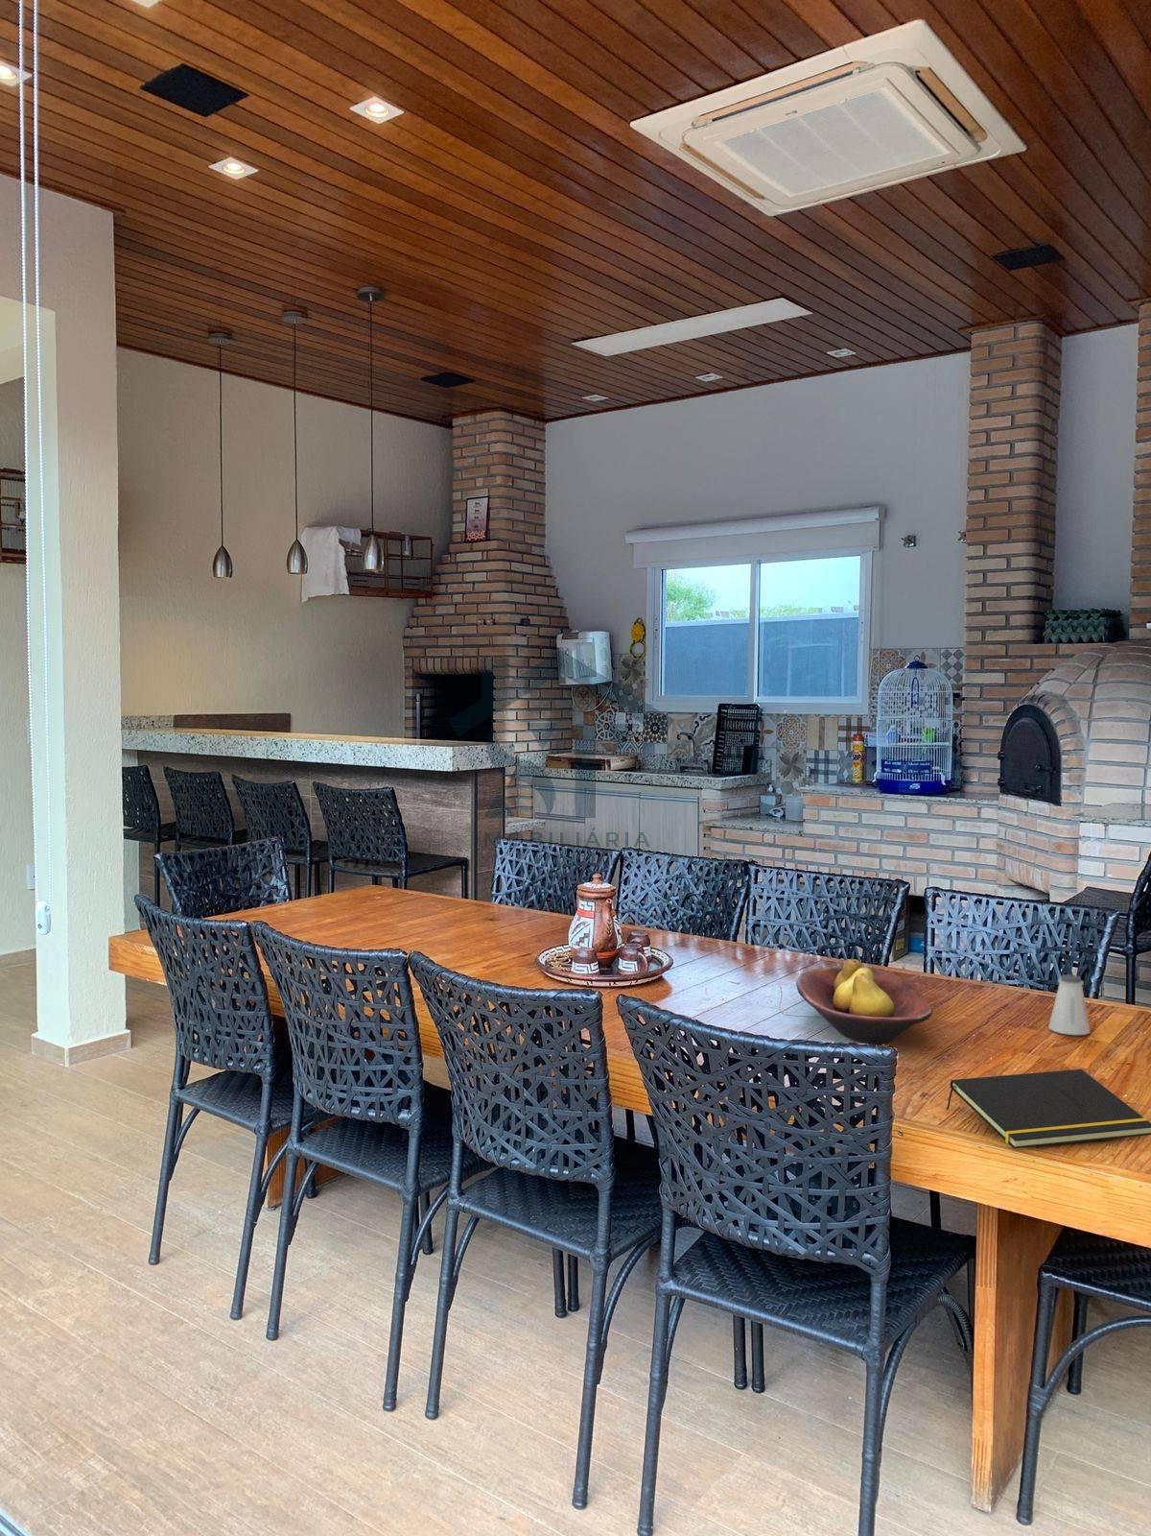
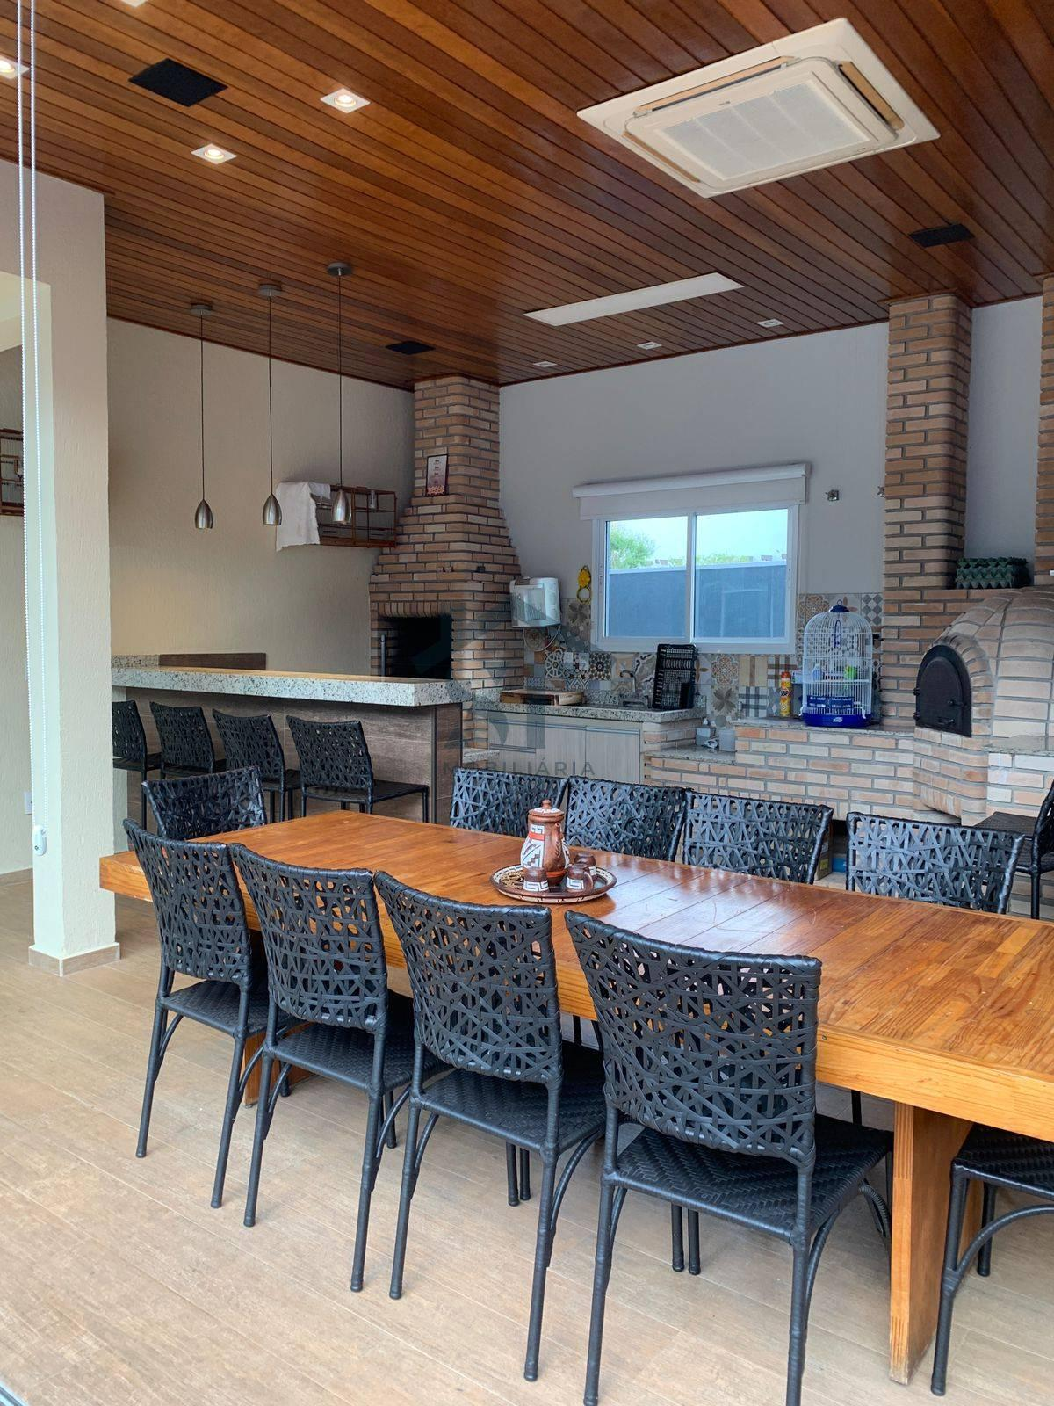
- notepad (1049, 1105)
- fruit bowl (861, 994)
- saltshaker (1070, 1003)
